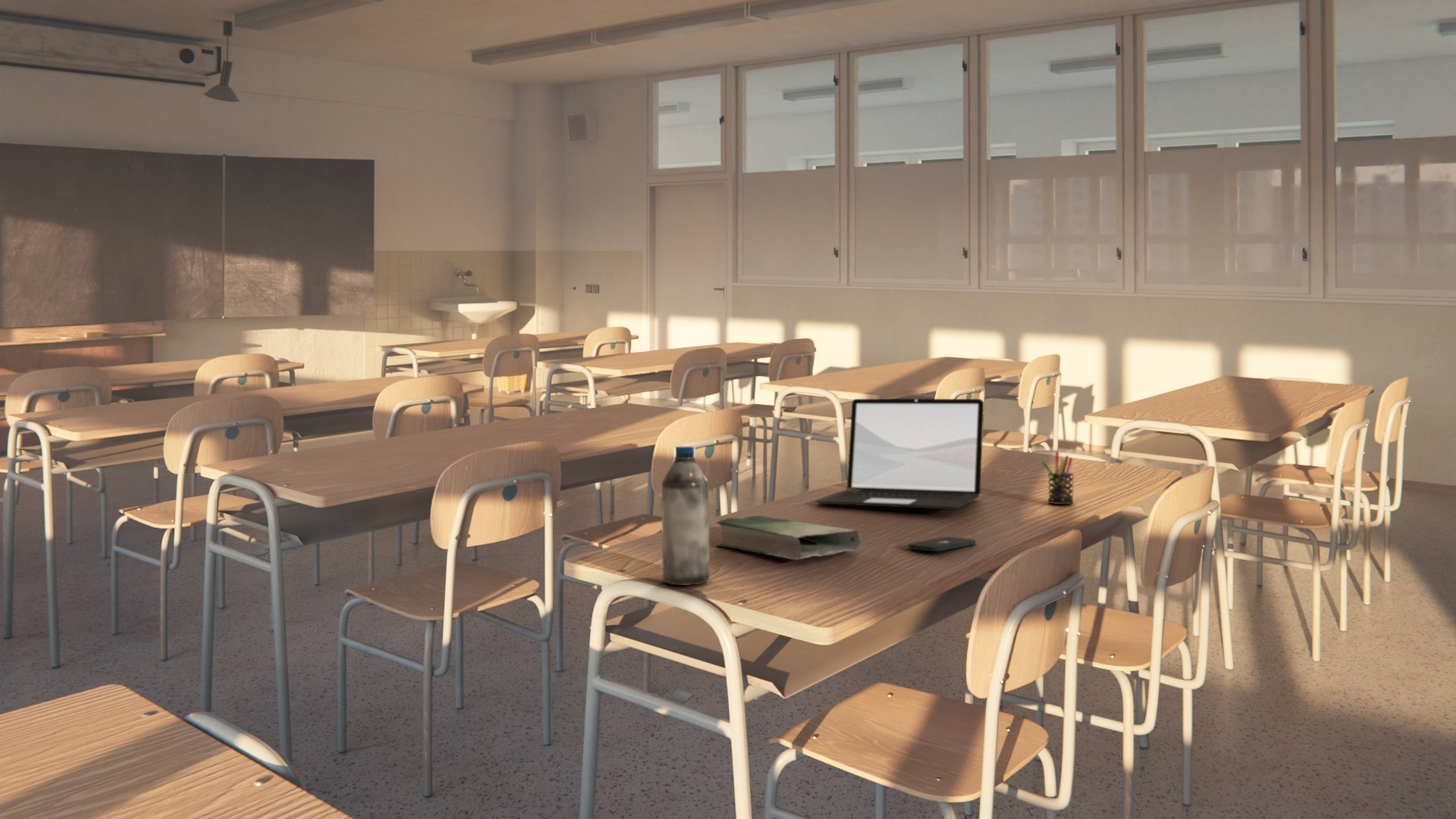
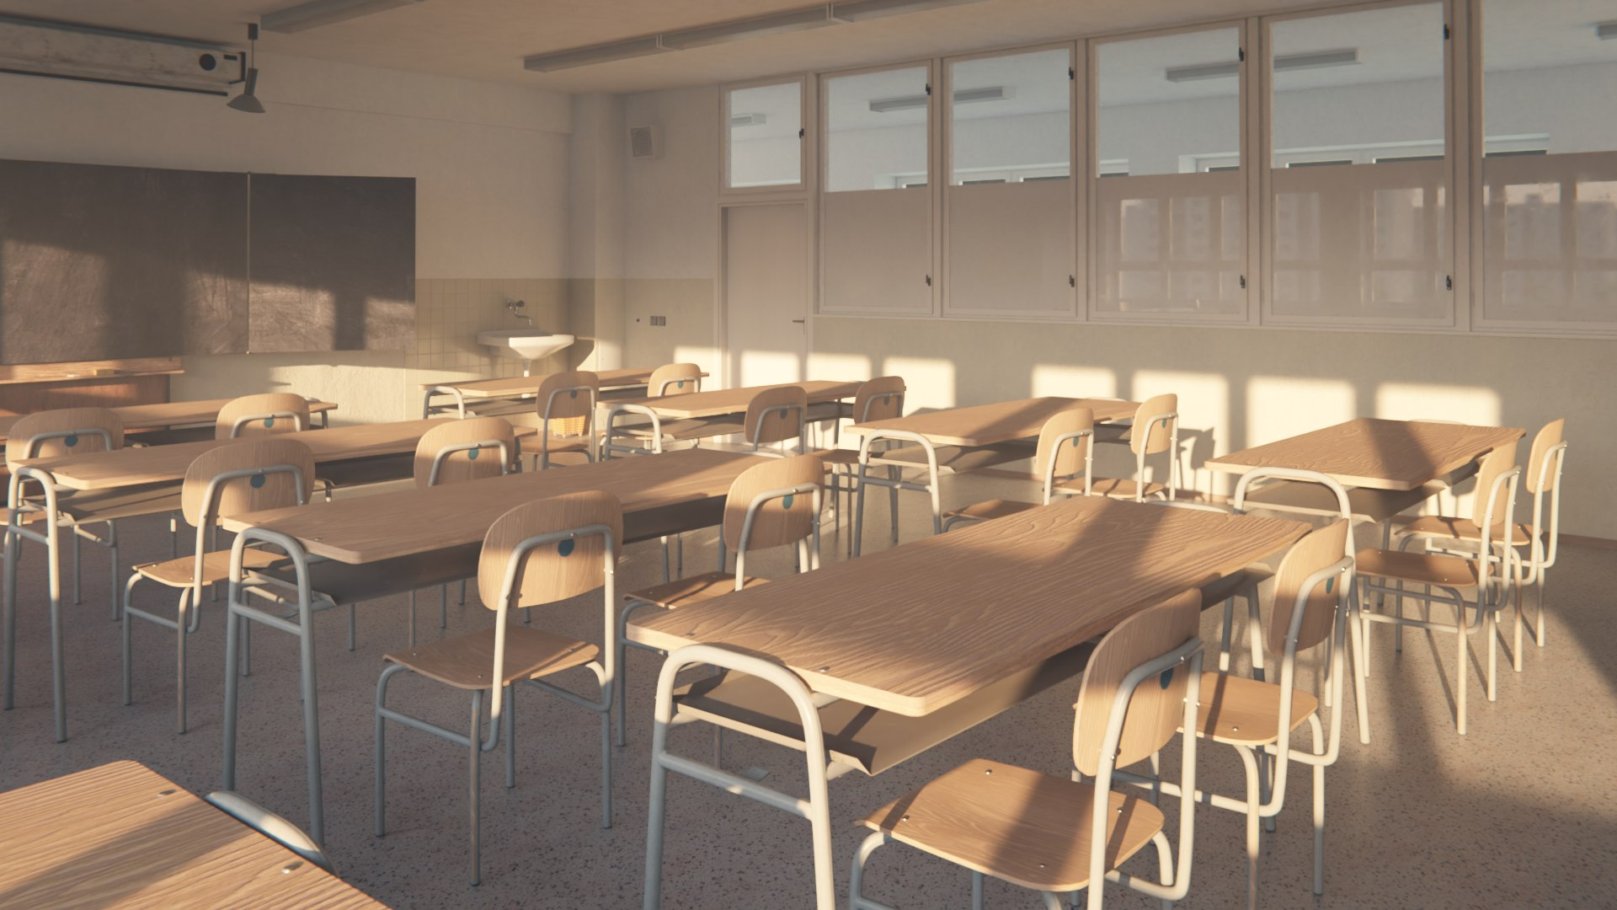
- water bottle (685, 513)
- pen holder (1057, 477)
- laptop (901, 450)
- smartphone (942, 544)
- book (787, 534)
